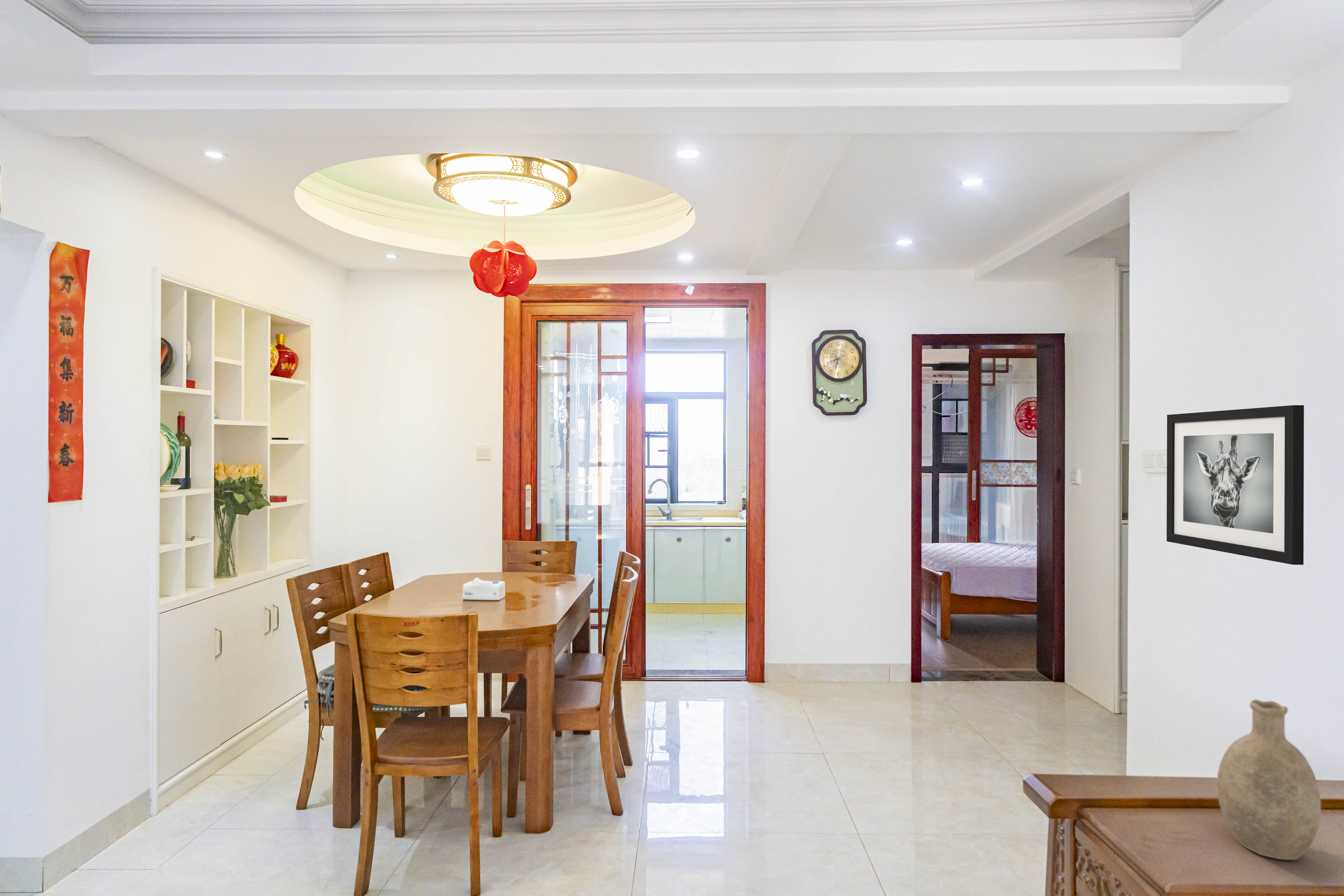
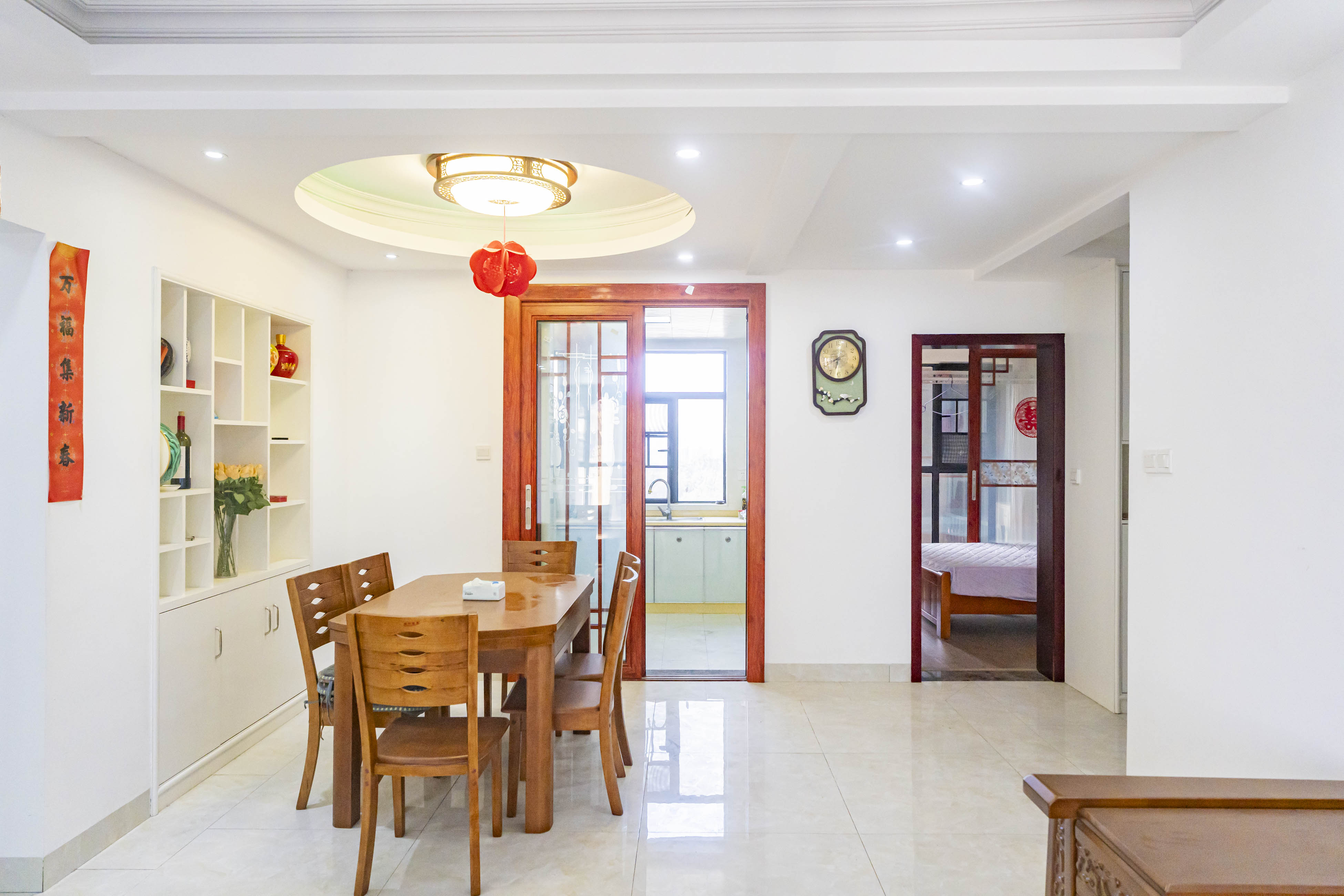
- wall art (1227, 481)
- decorative vase (1270, 776)
